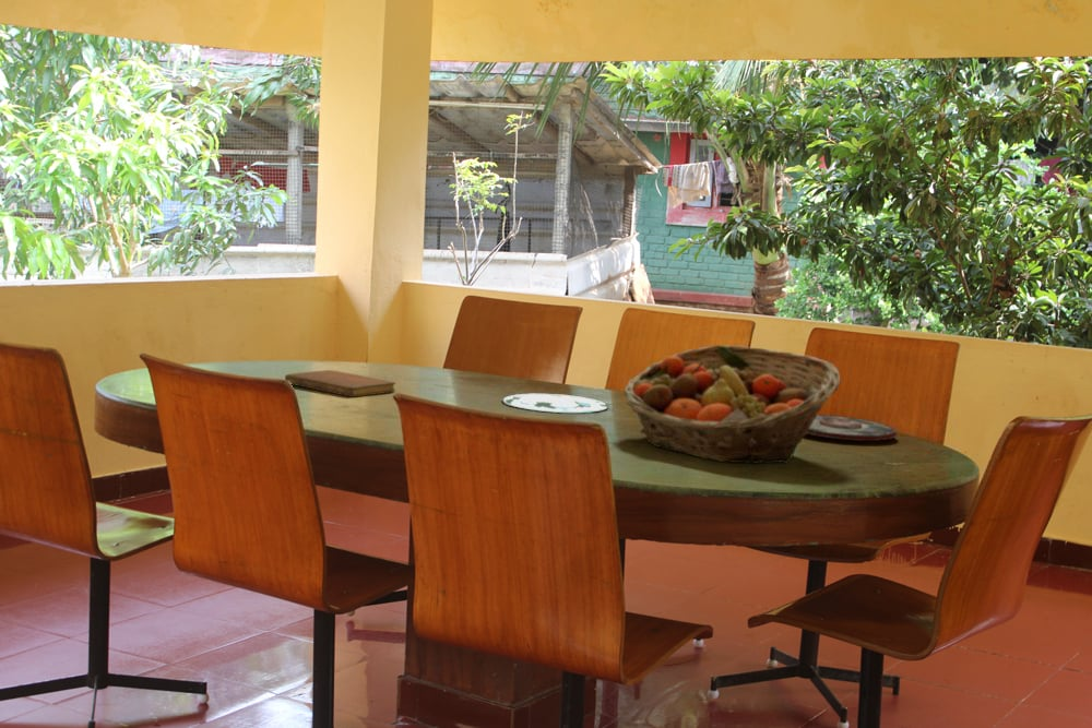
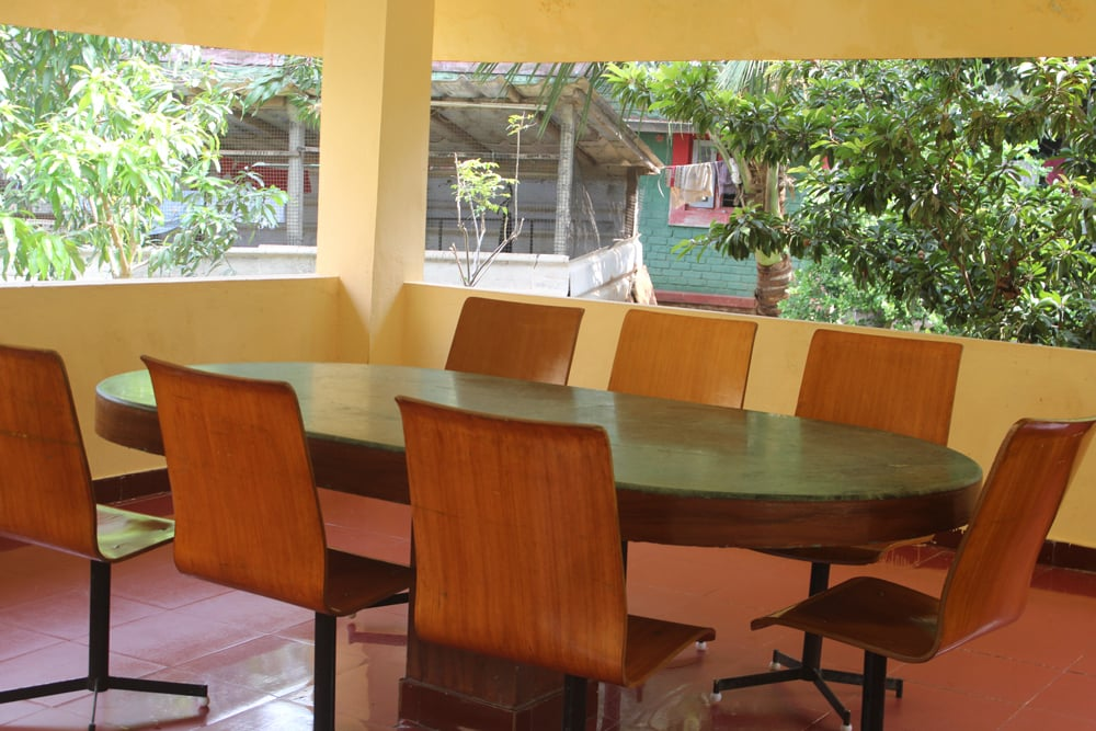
- fruit basket (728, 401)
- plate (555, 397)
- plate (840, 427)
- notebook (340, 382)
